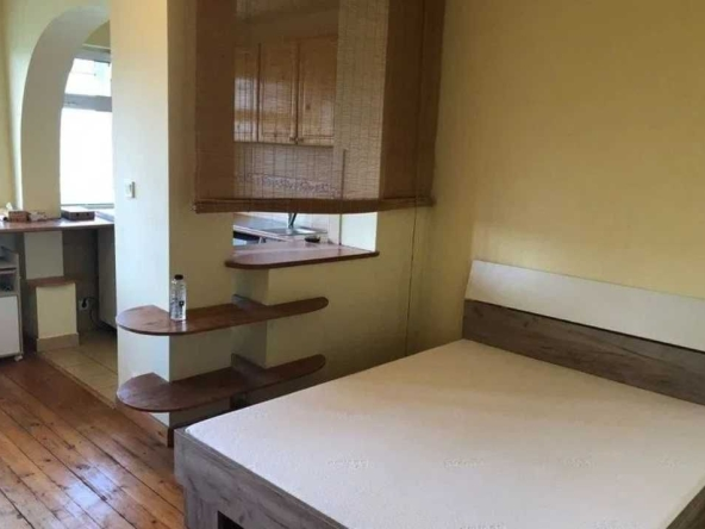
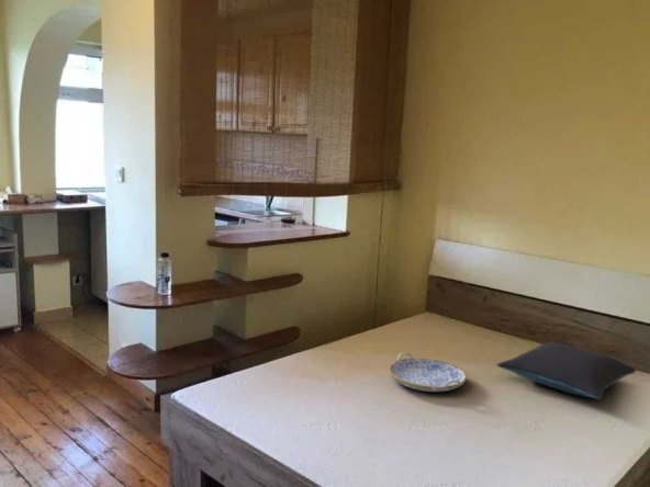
+ serving tray (426, 373)
+ pillow (565, 367)
